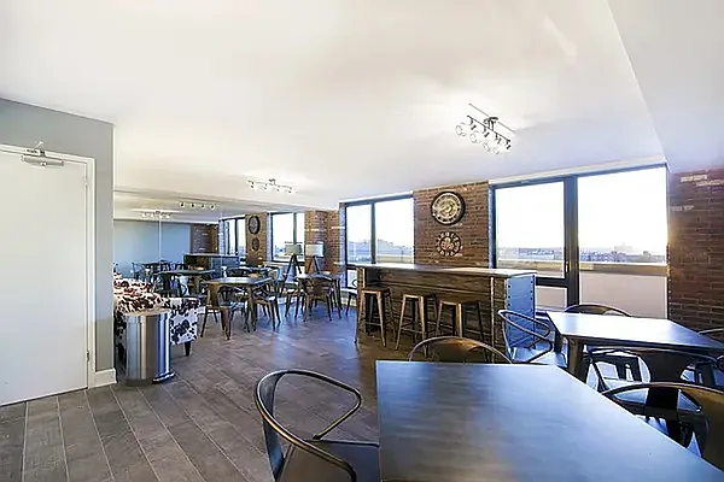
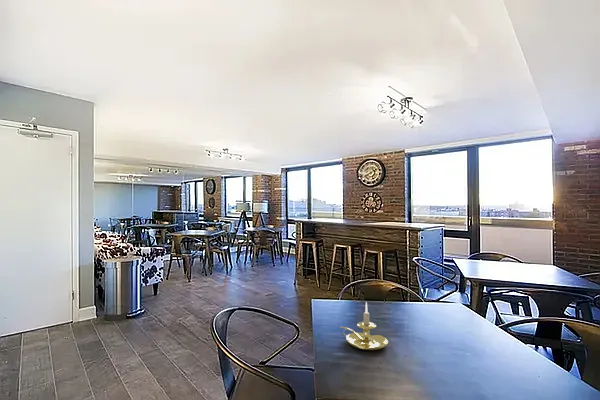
+ candle holder (363, 322)
